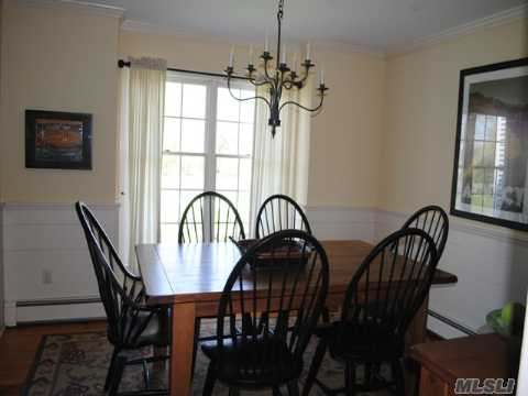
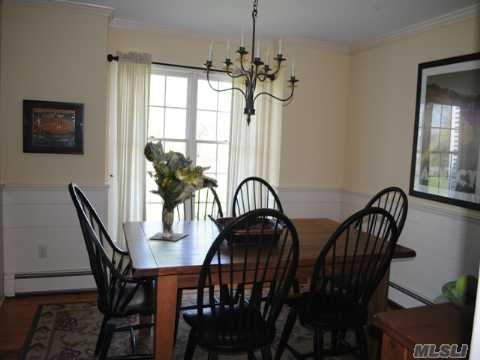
+ bouquet (181, 189)
